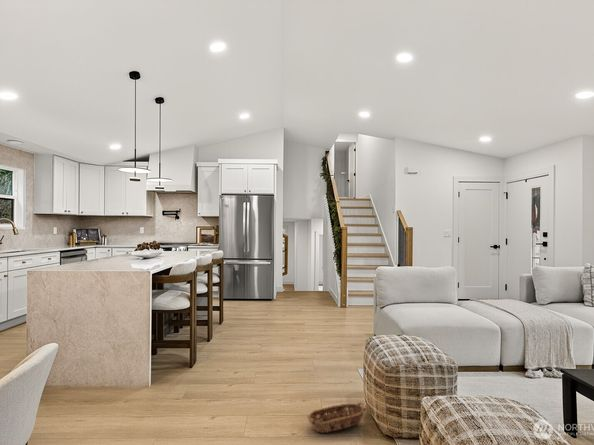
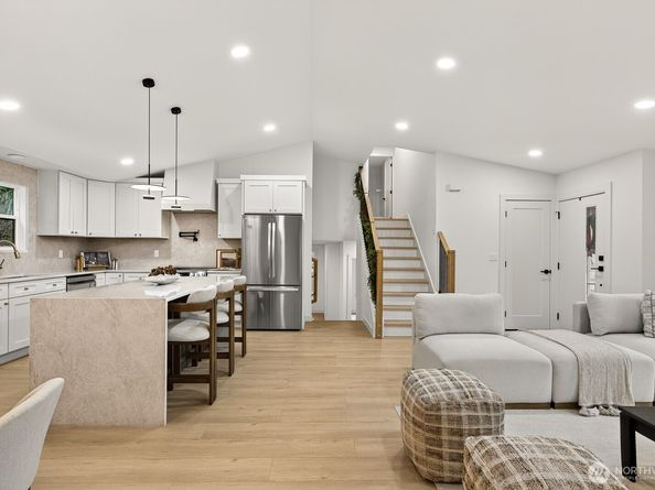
- basket (336, 413)
